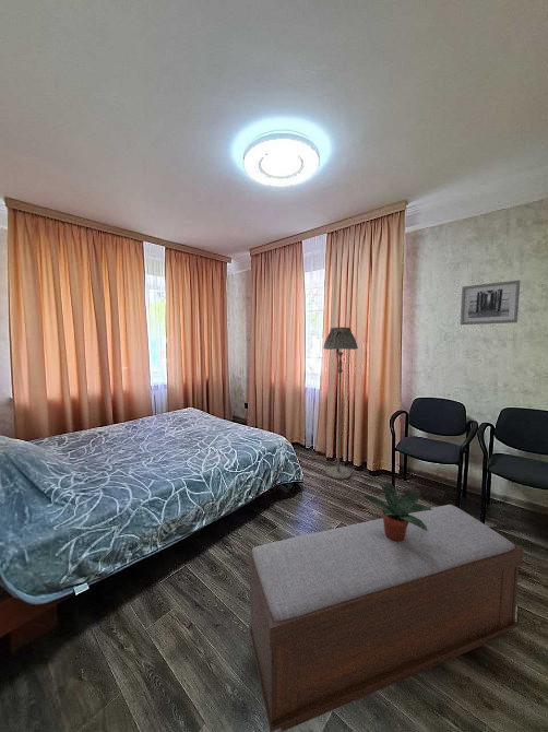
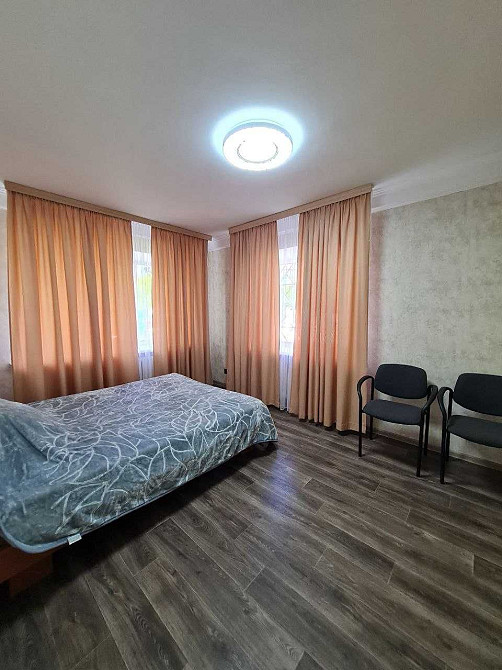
- potted plant (396, 510)
- wall art (488, 304)
- bench (383, 590)
- floor lamp (338, 401)
